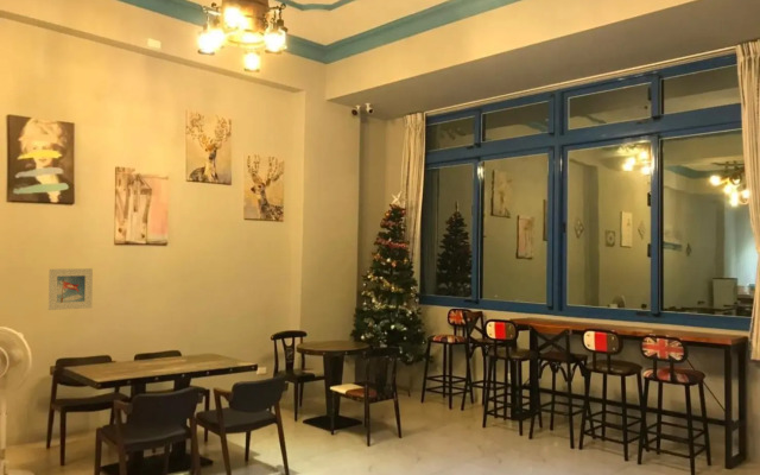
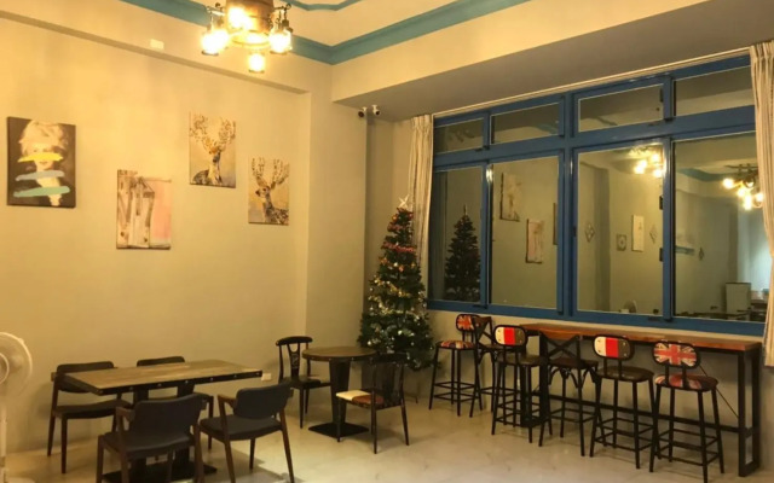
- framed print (70, 289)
